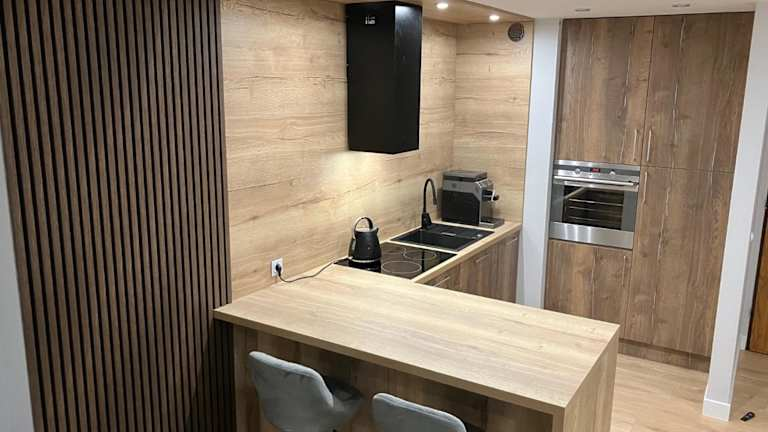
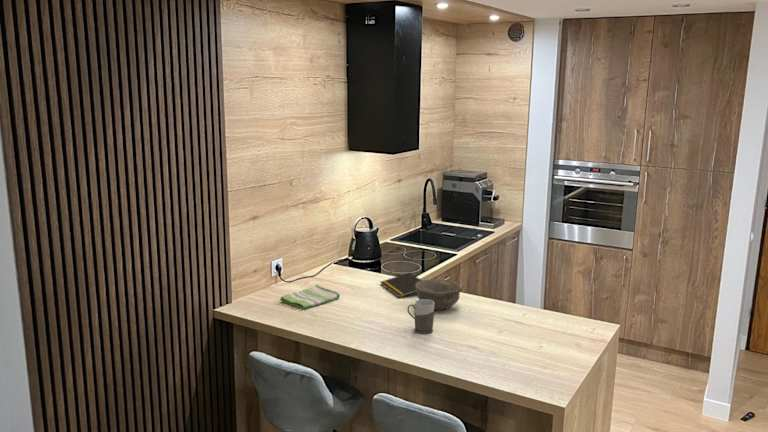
+ dish towel (310, 296)
+ mug (419, 315)
+ bowl (437, 296)
+ notepad (404, 284)
